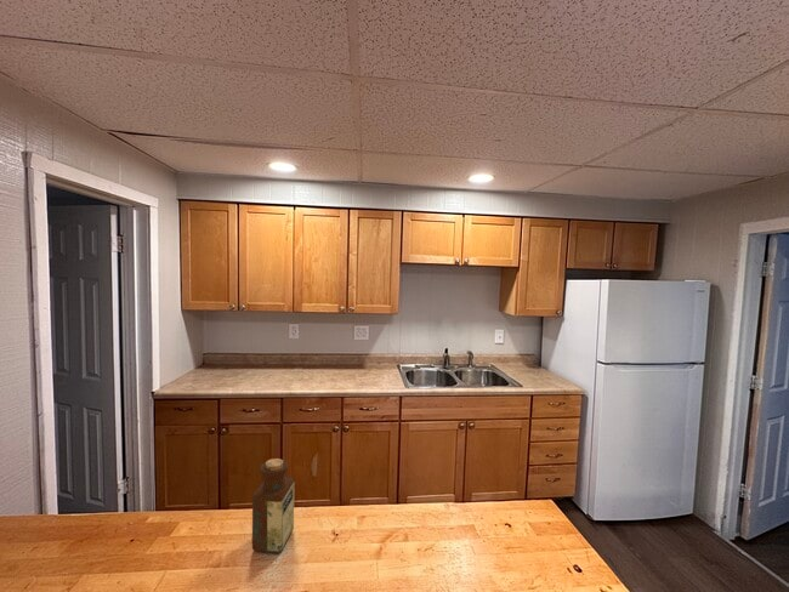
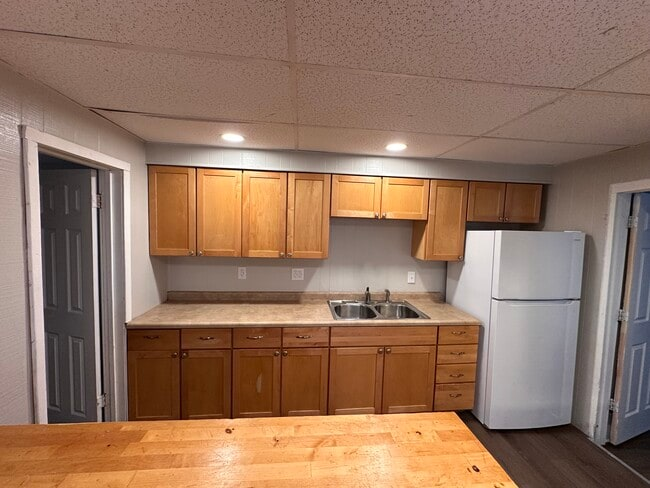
- bottle (273, 501)
